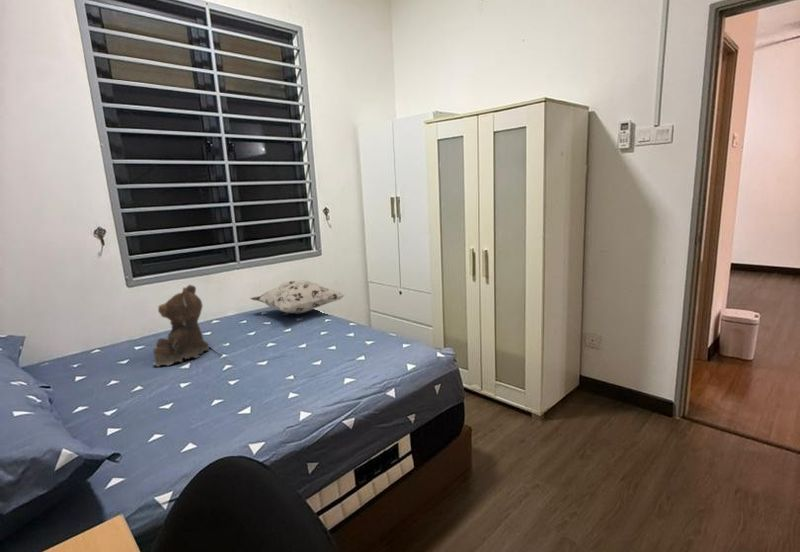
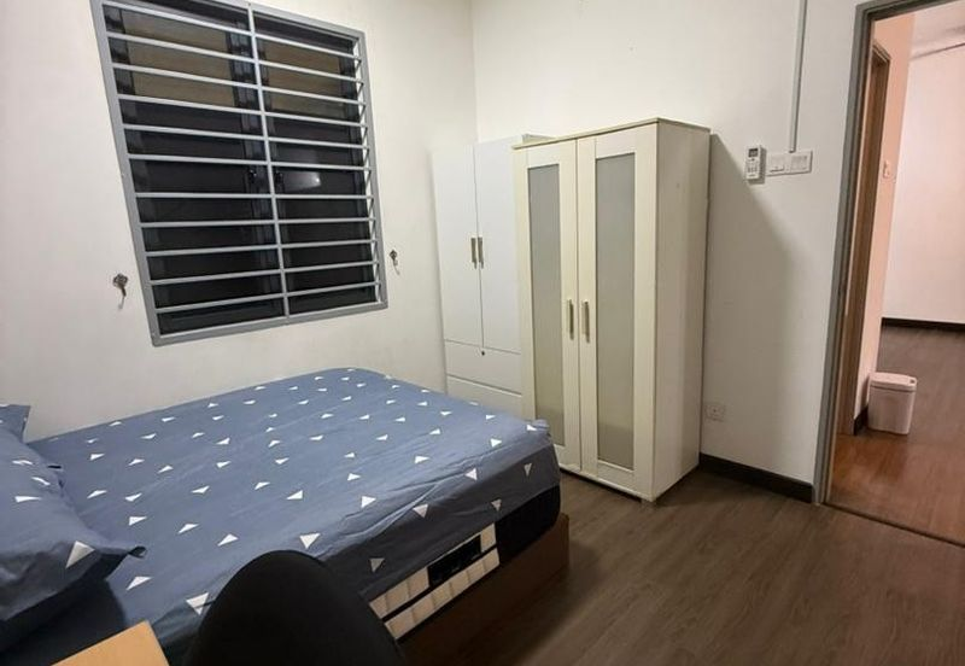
- teddy bear (176, 321)
- decorative pillow (297, 297)
